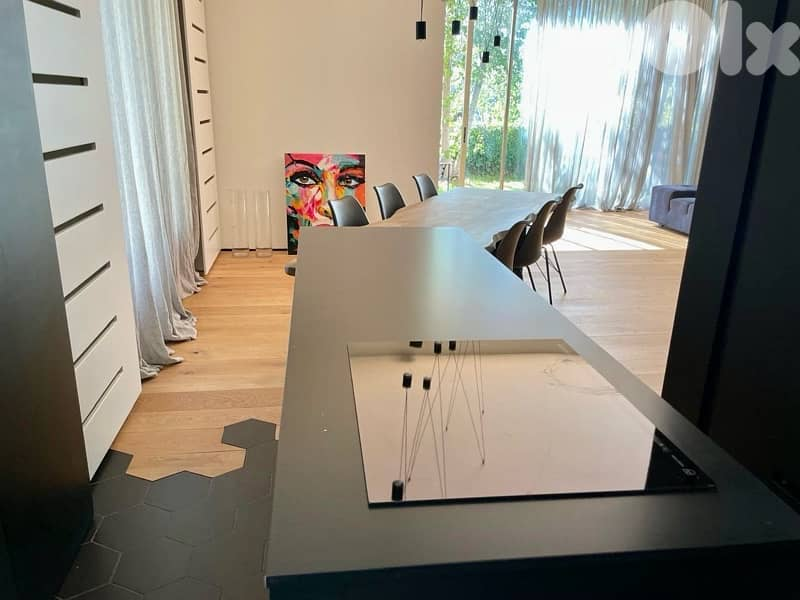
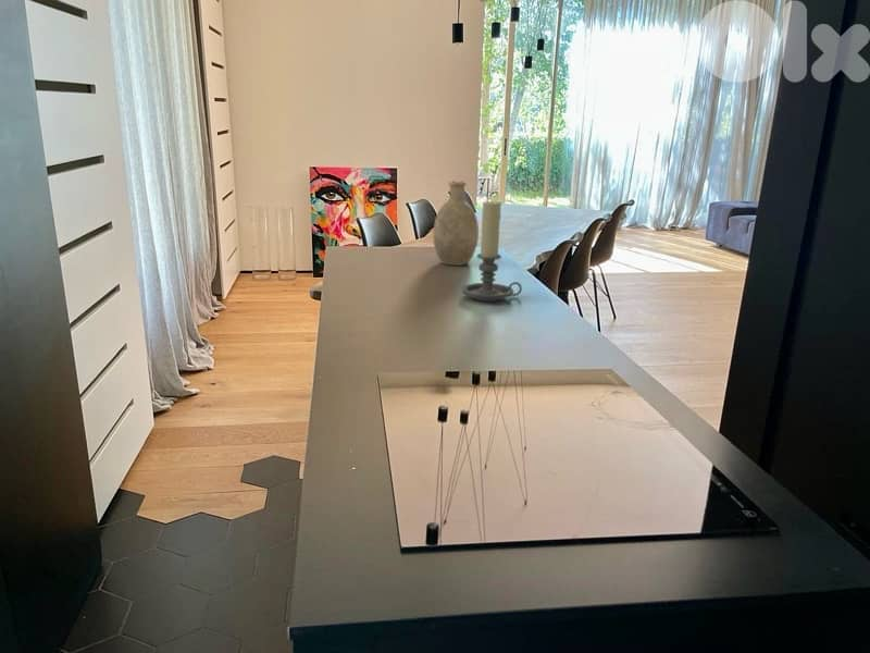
+ decorative vase (456, 222)
+ candle holder (494, 249)
